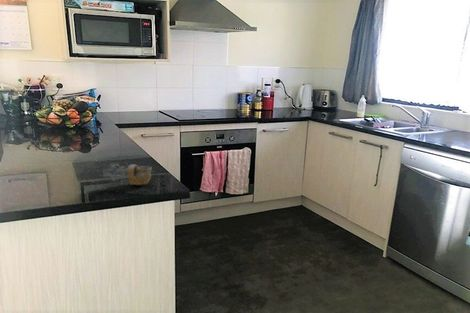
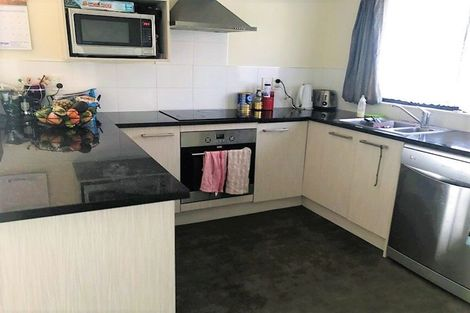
- cup (137, 173)
